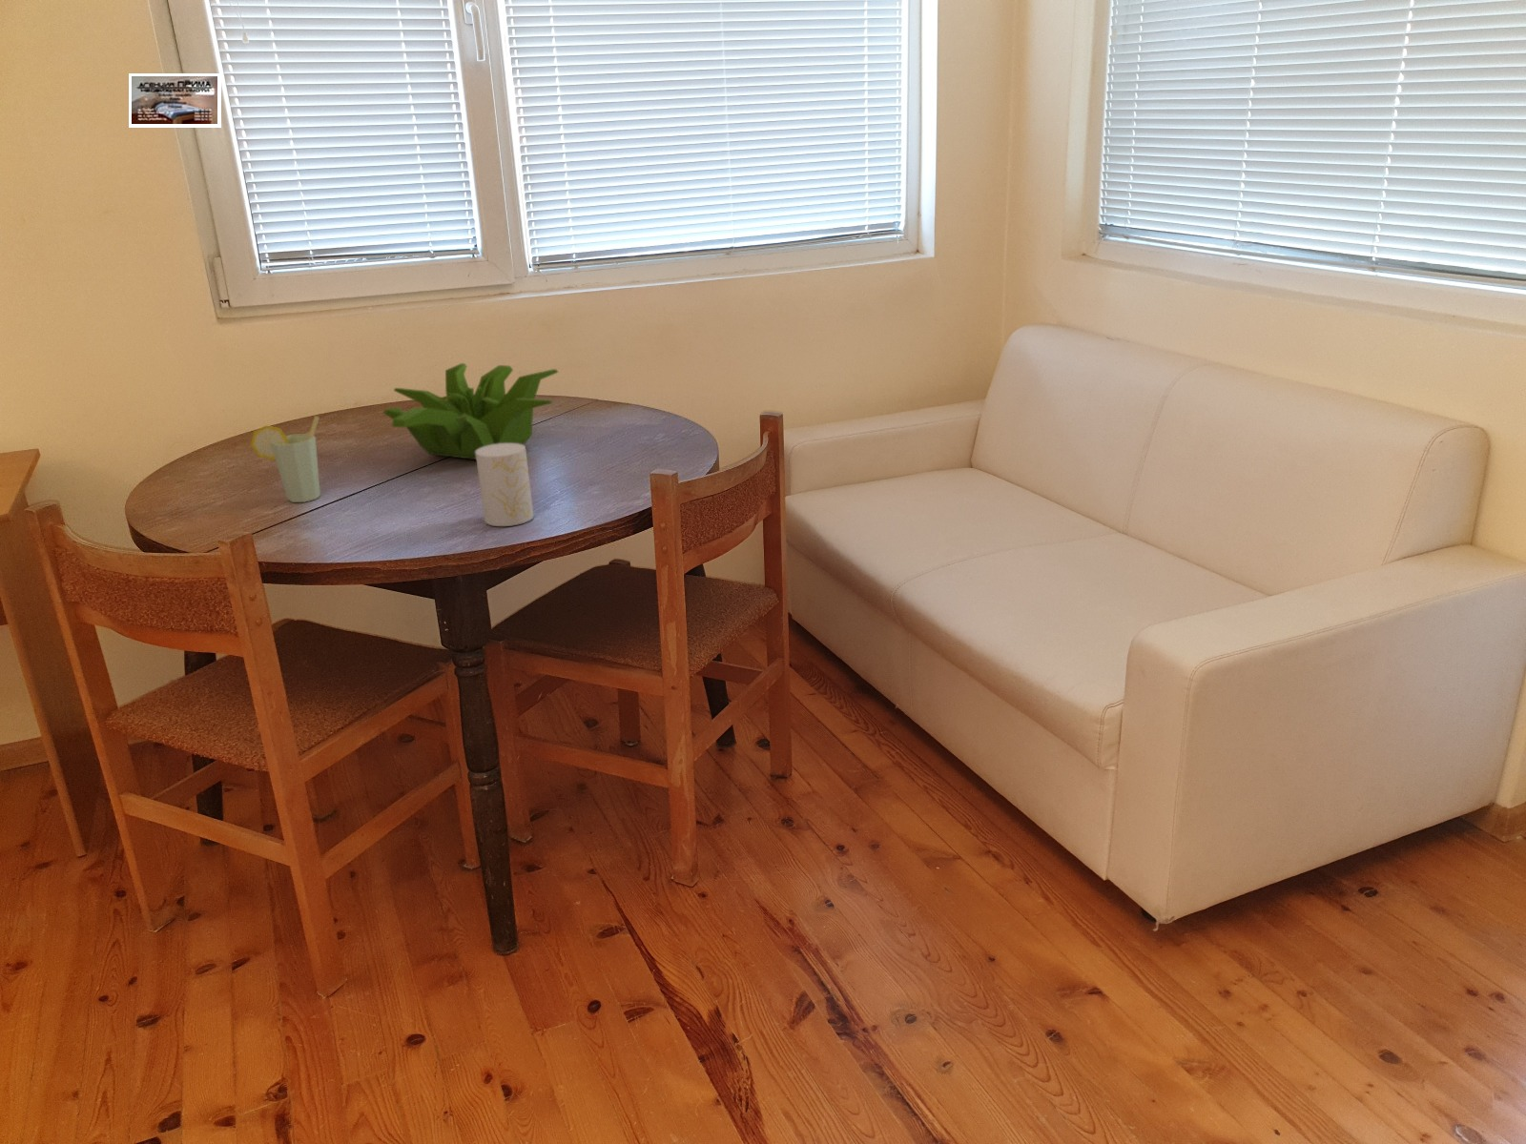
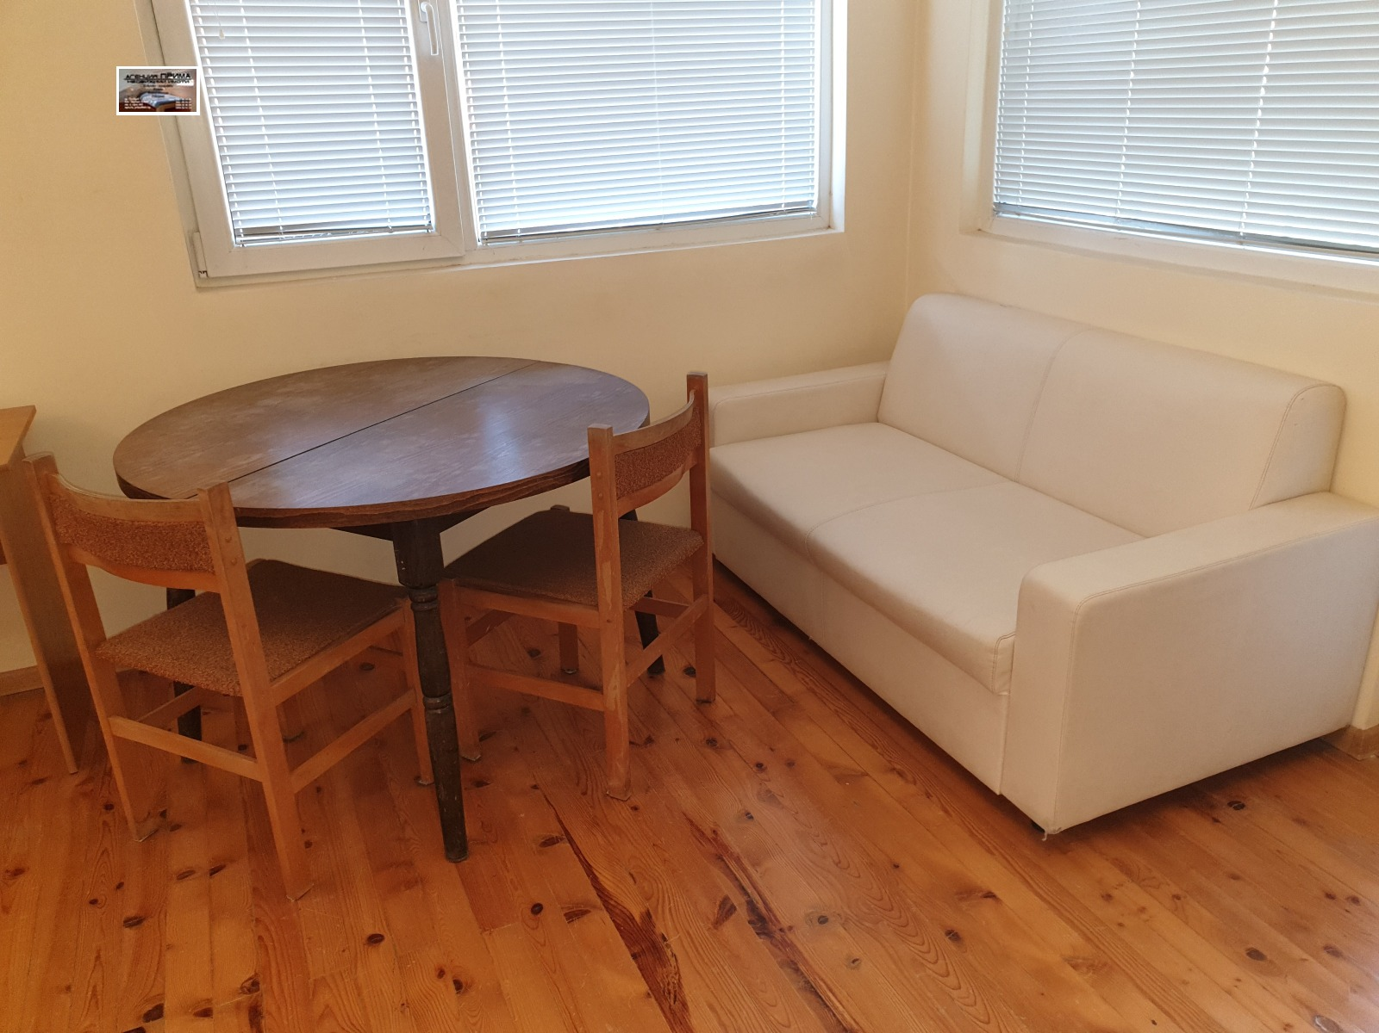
- cup (505, 484)
- plant (460, 418)
- cup (290, 459)
